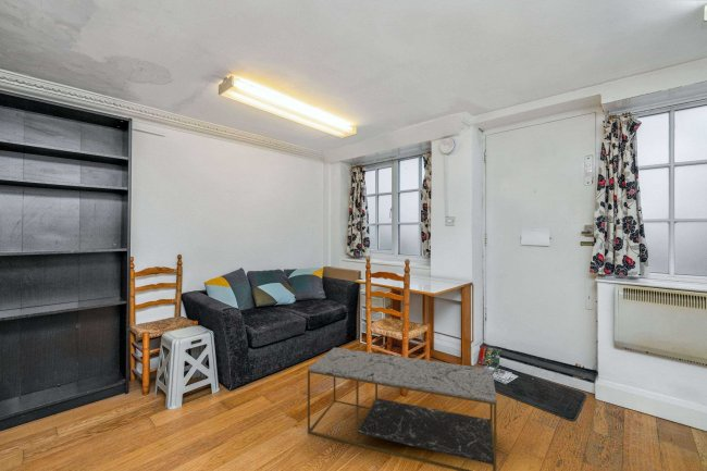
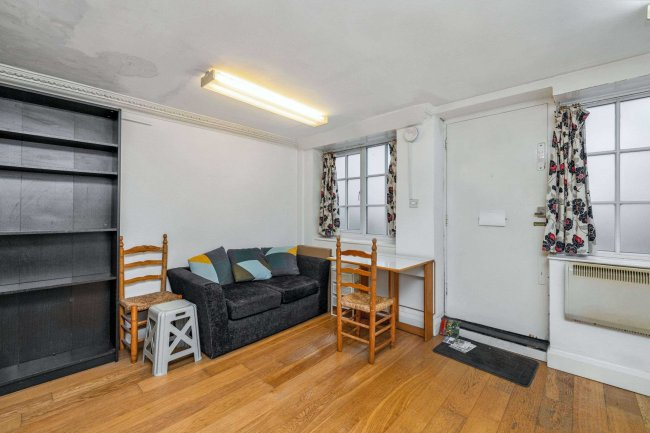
- coffee table (399, 402)
